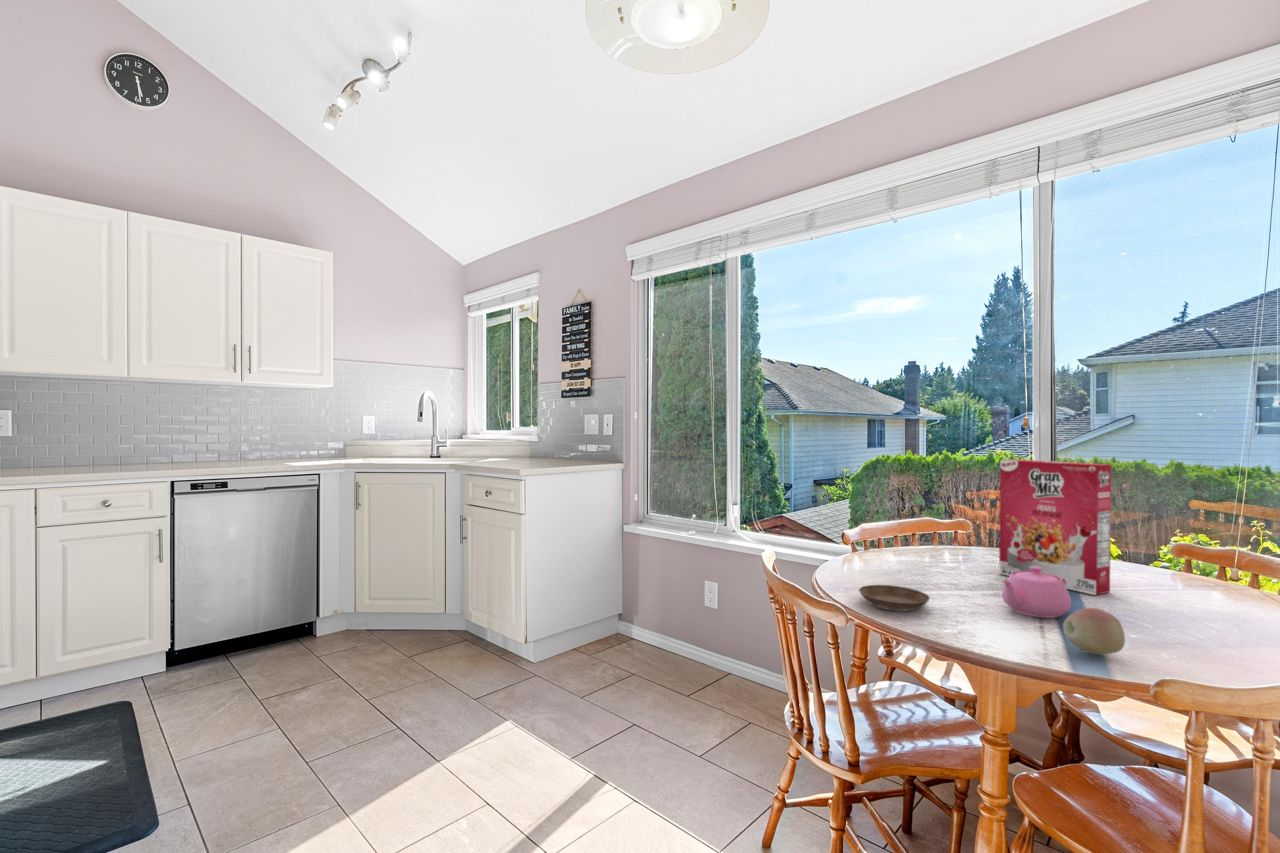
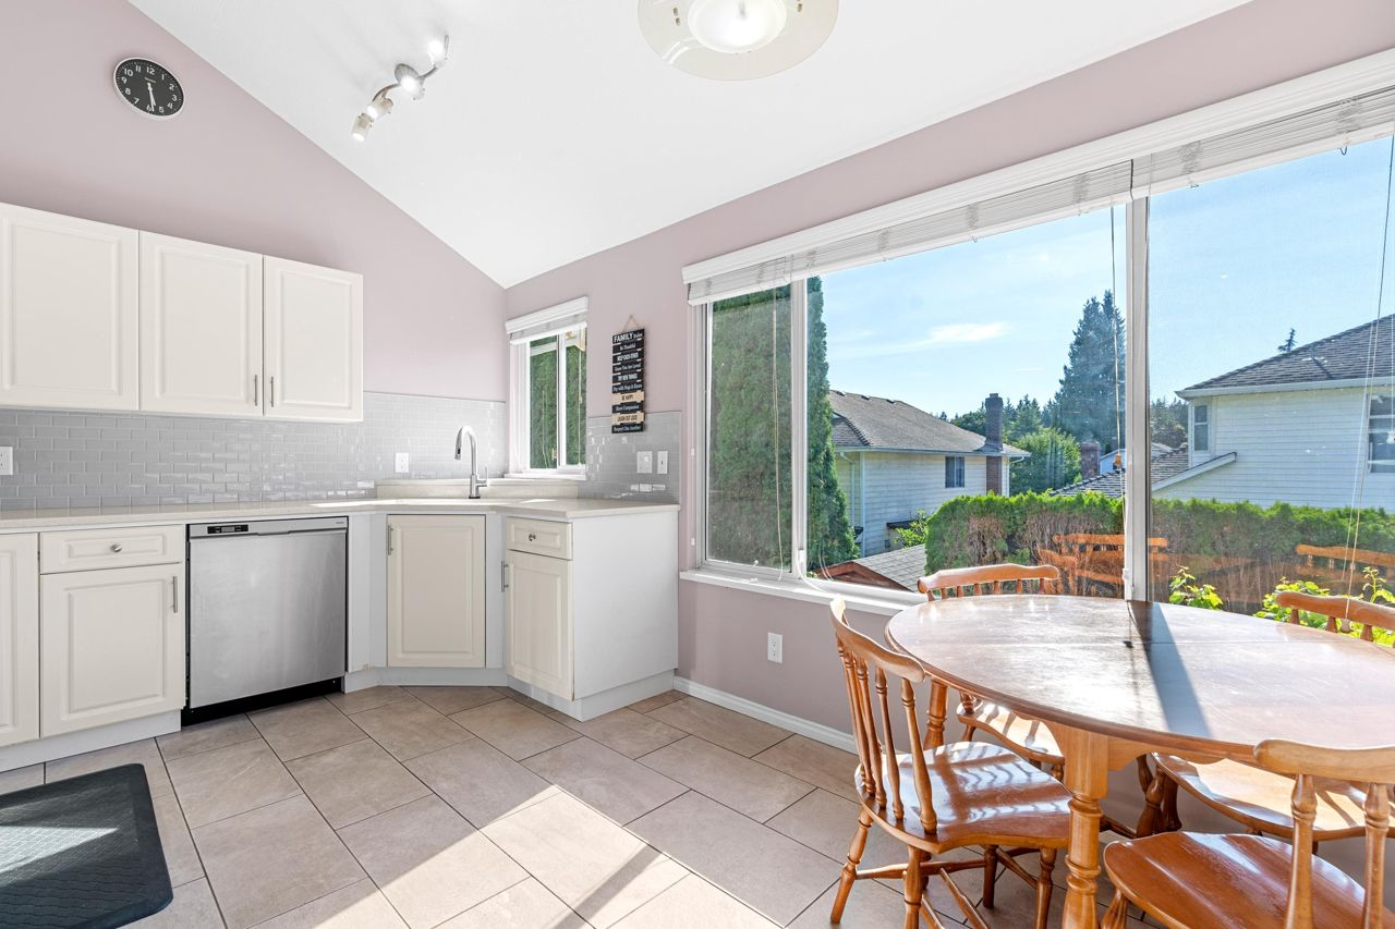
- saucer (893, 598)
- teapot (1033, 589)
- cereal box (1052, 522)
- fruit (1091, 631)
